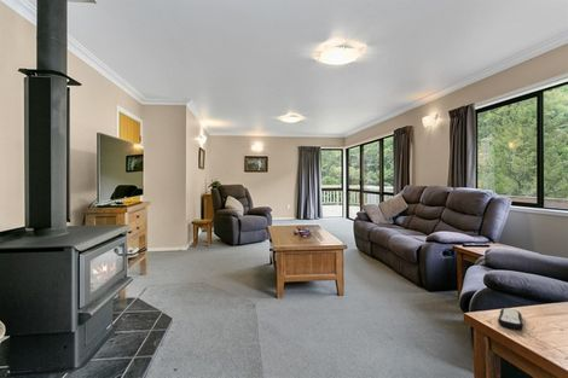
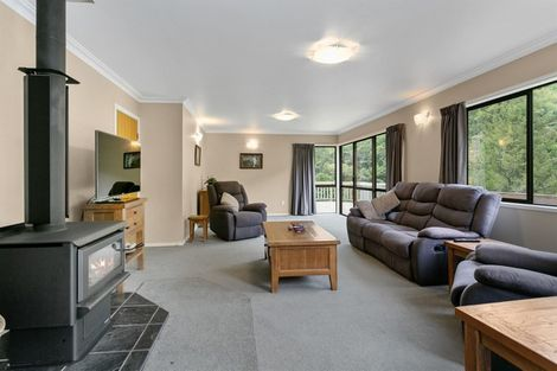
- remote control (510, 318)
